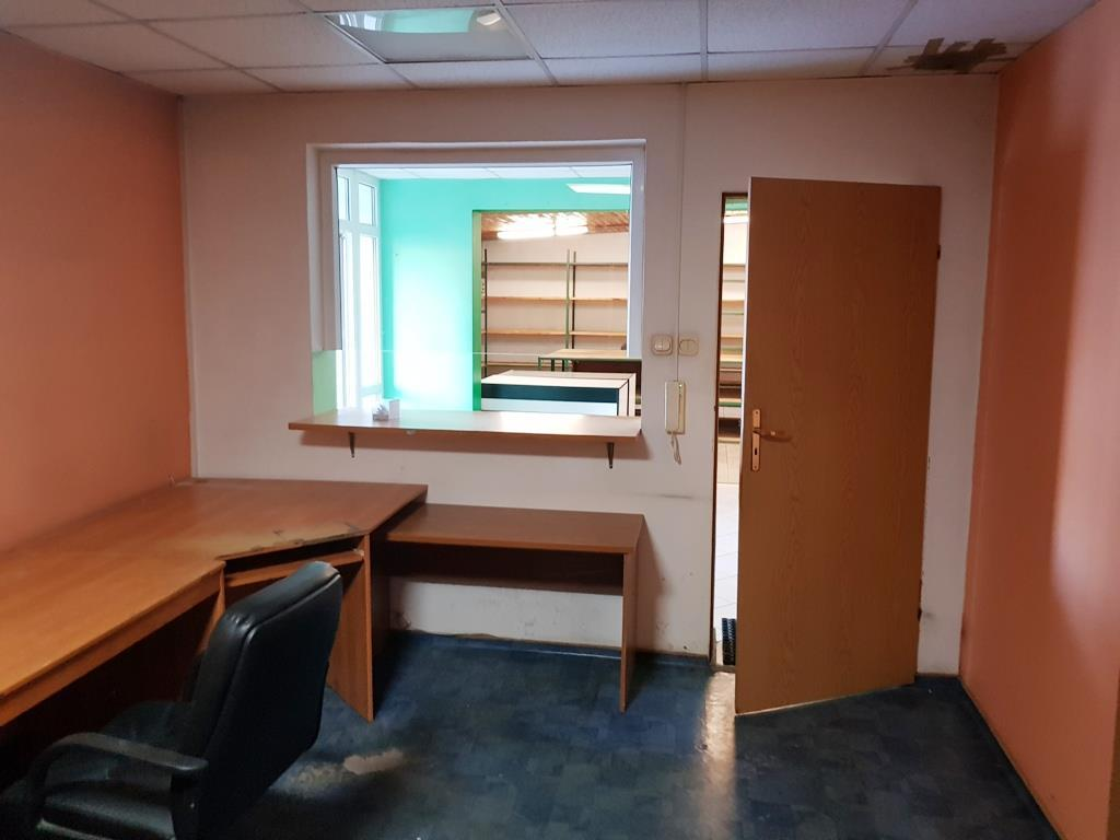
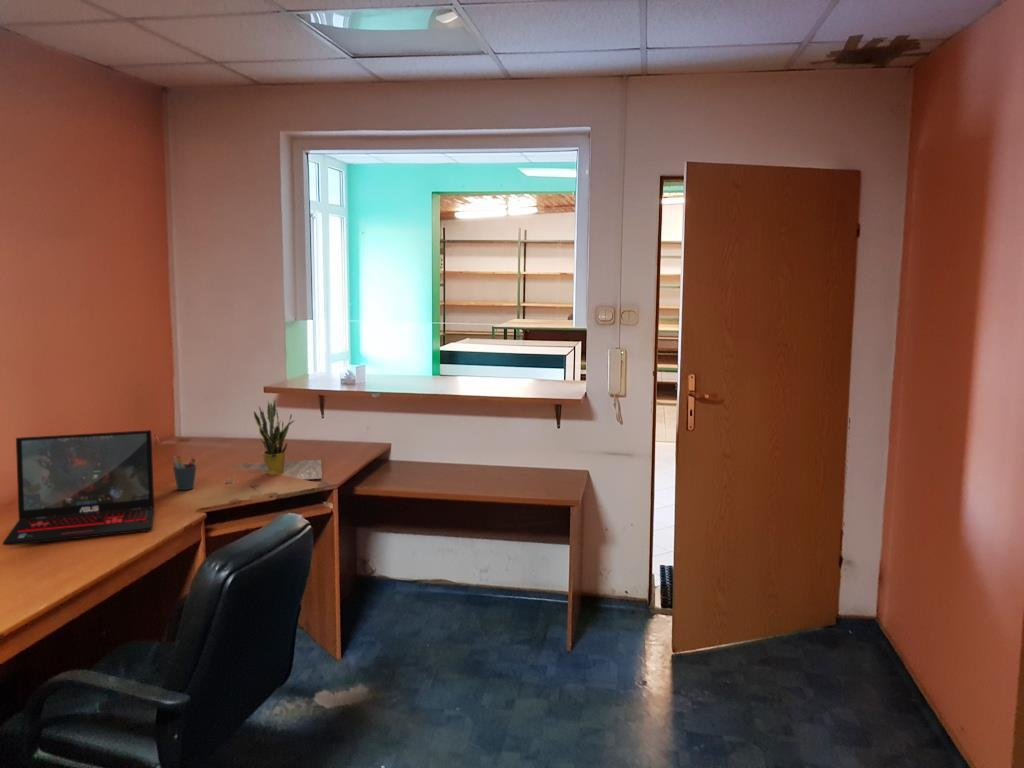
+ pen holder (184, 471)
+ laptop (83, 484)
+ potted plant (275, 435)
